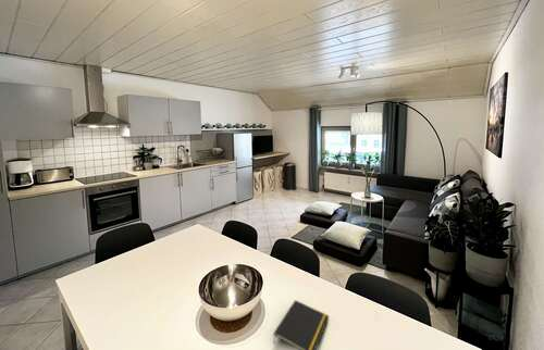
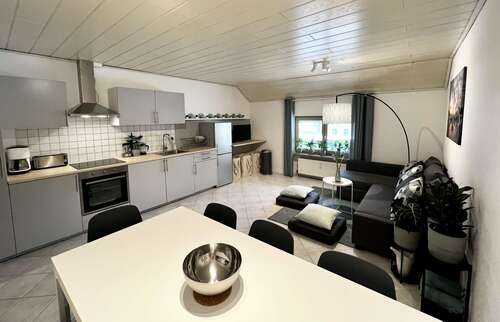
- notepad (302, 324)
